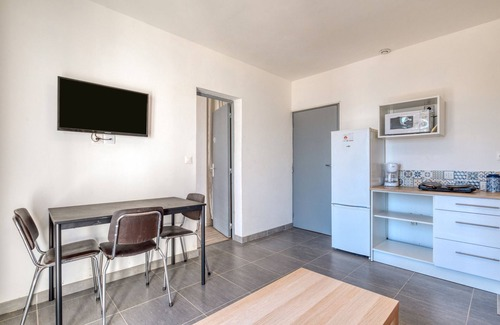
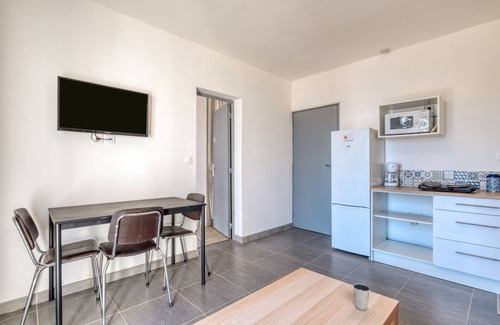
+ dixie cup (361, 297)
